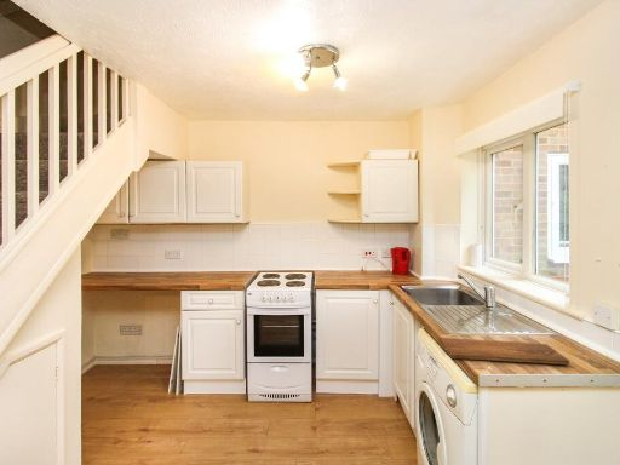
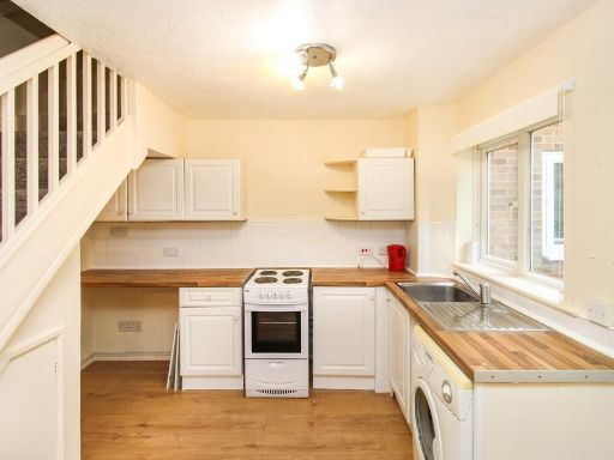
- cutting board (499, 350)
